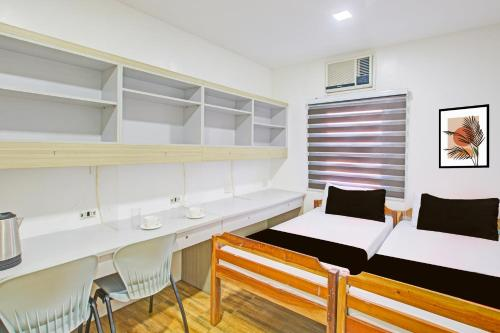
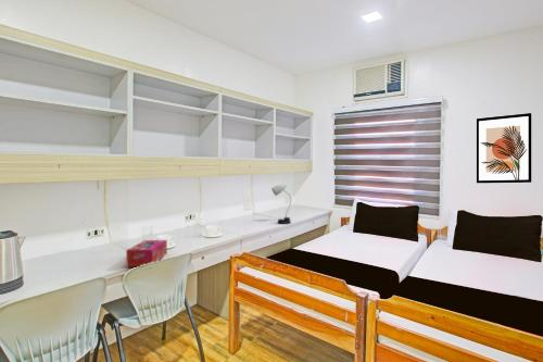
+ desk lamp (288, 208)
+ tissue box (148, 252)
